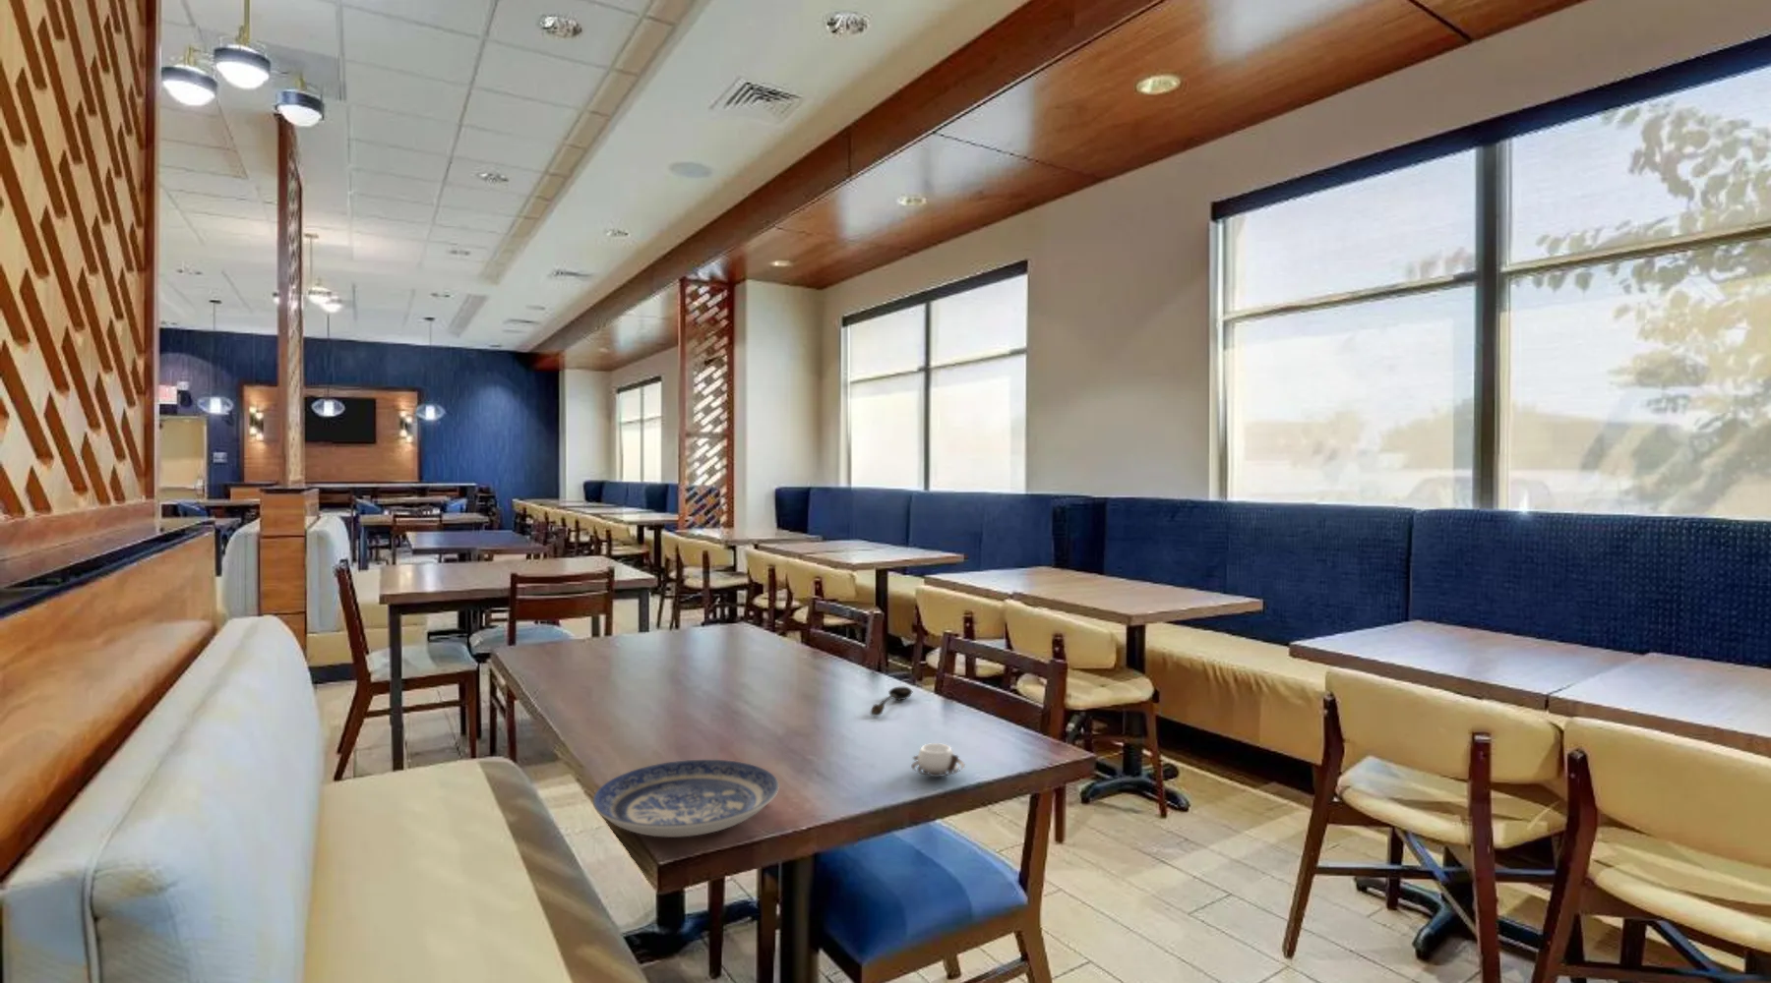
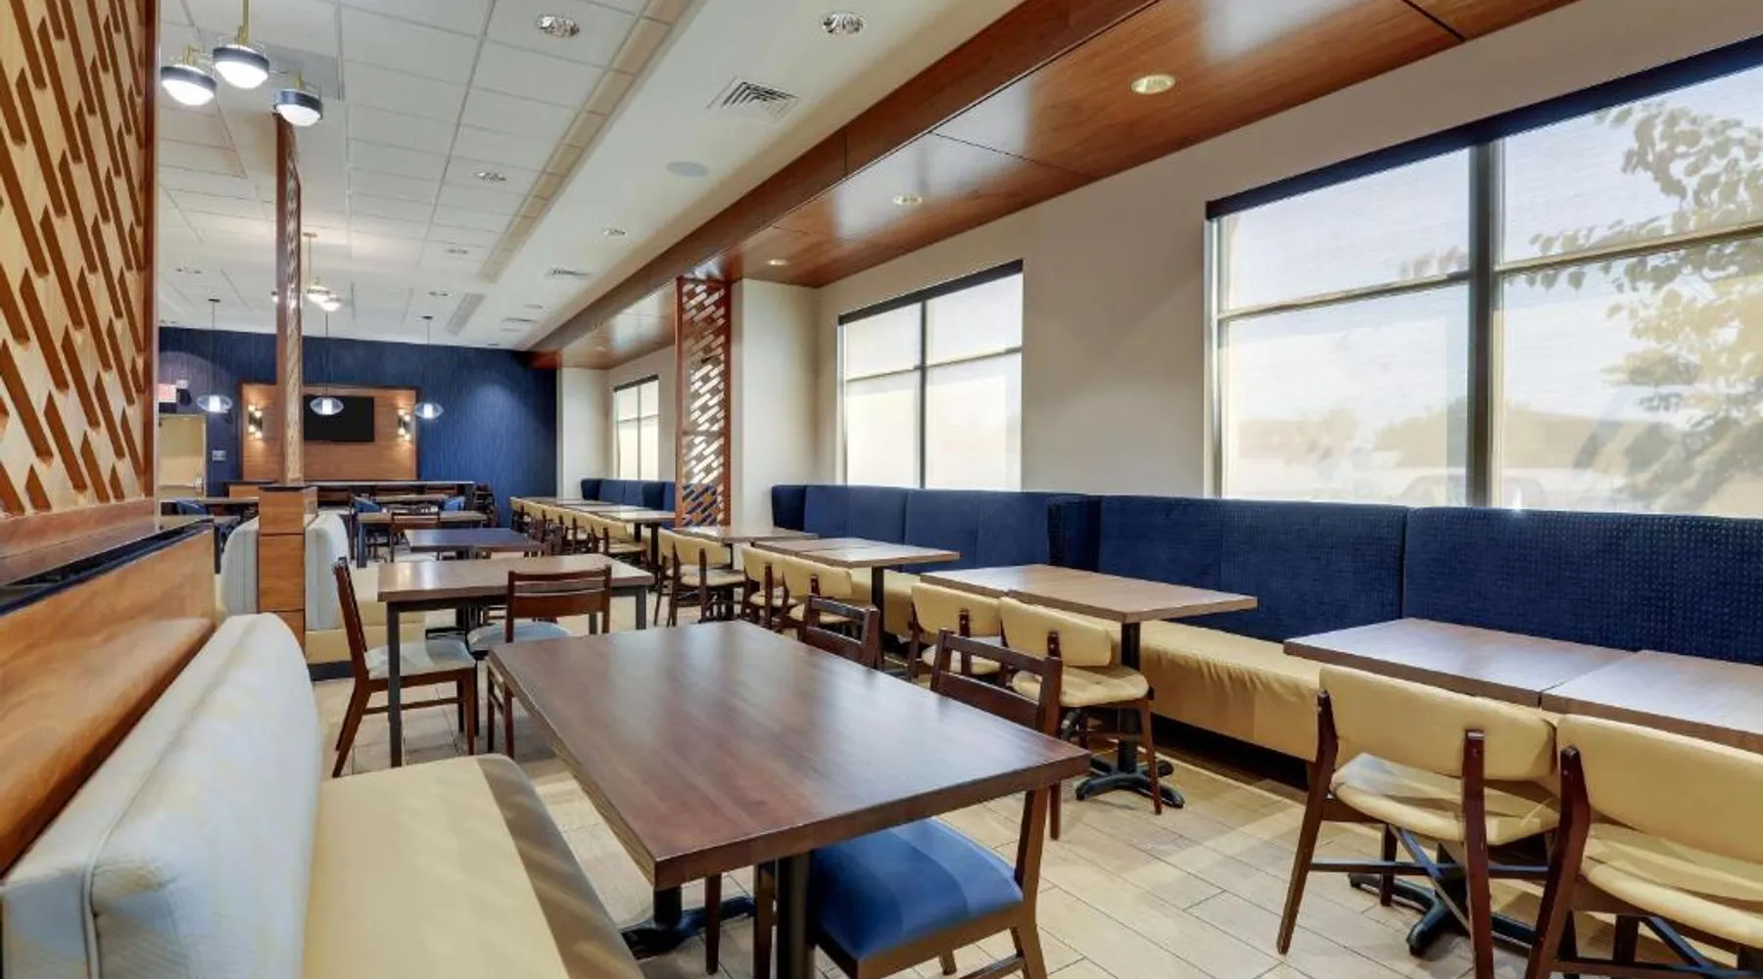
- plate (688, 801)
- spoon (888, 699)
- cup (935, 760)
